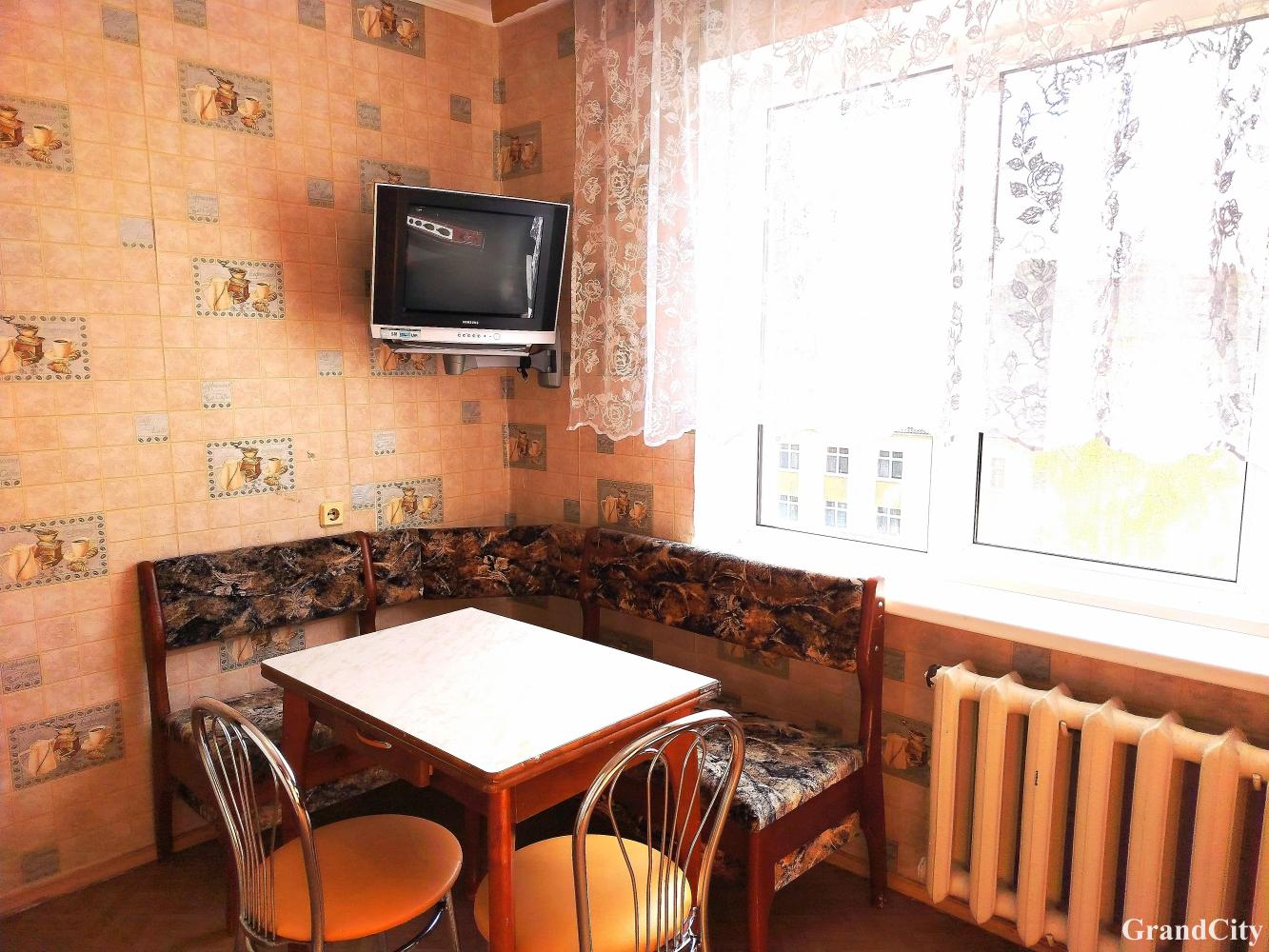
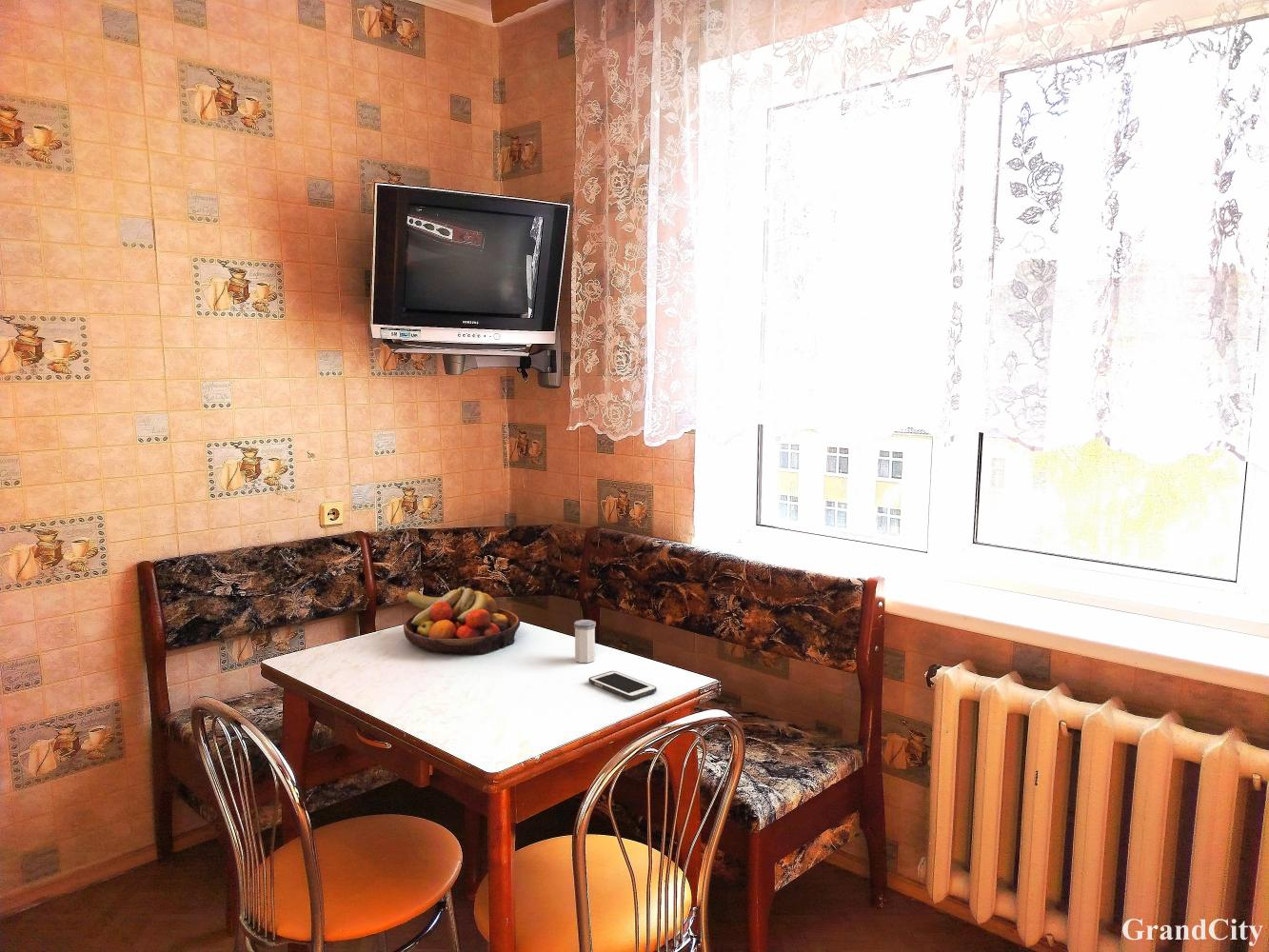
+ salt shaker (585, 641)
+ fruit bowl (461, 617)
+ cell phone (622, 684)
